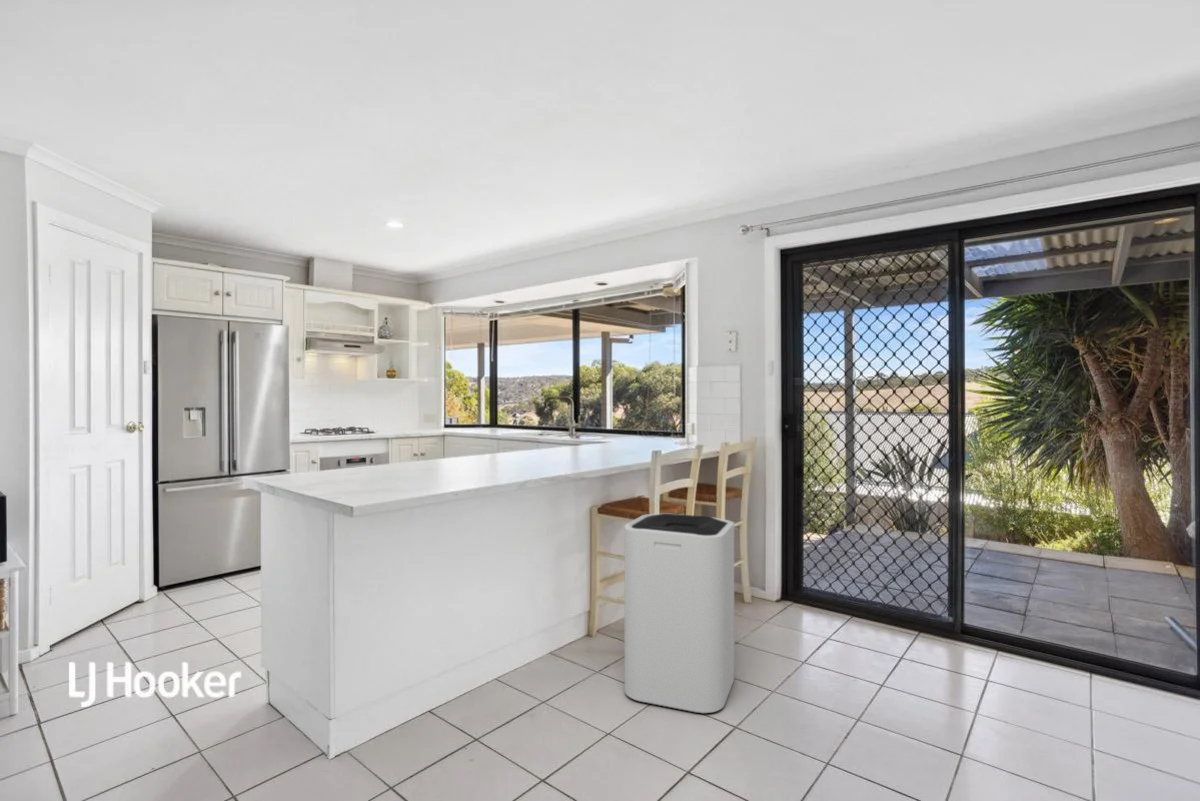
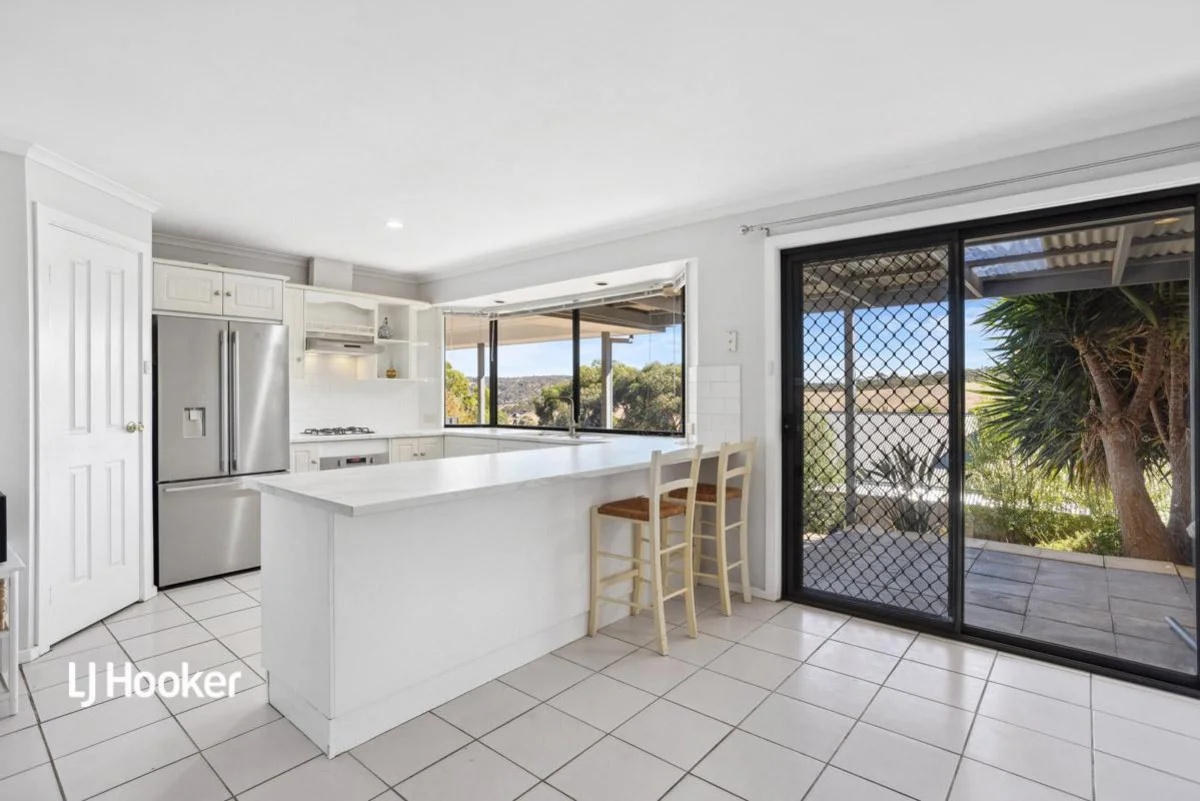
- trash can (680, 603)
